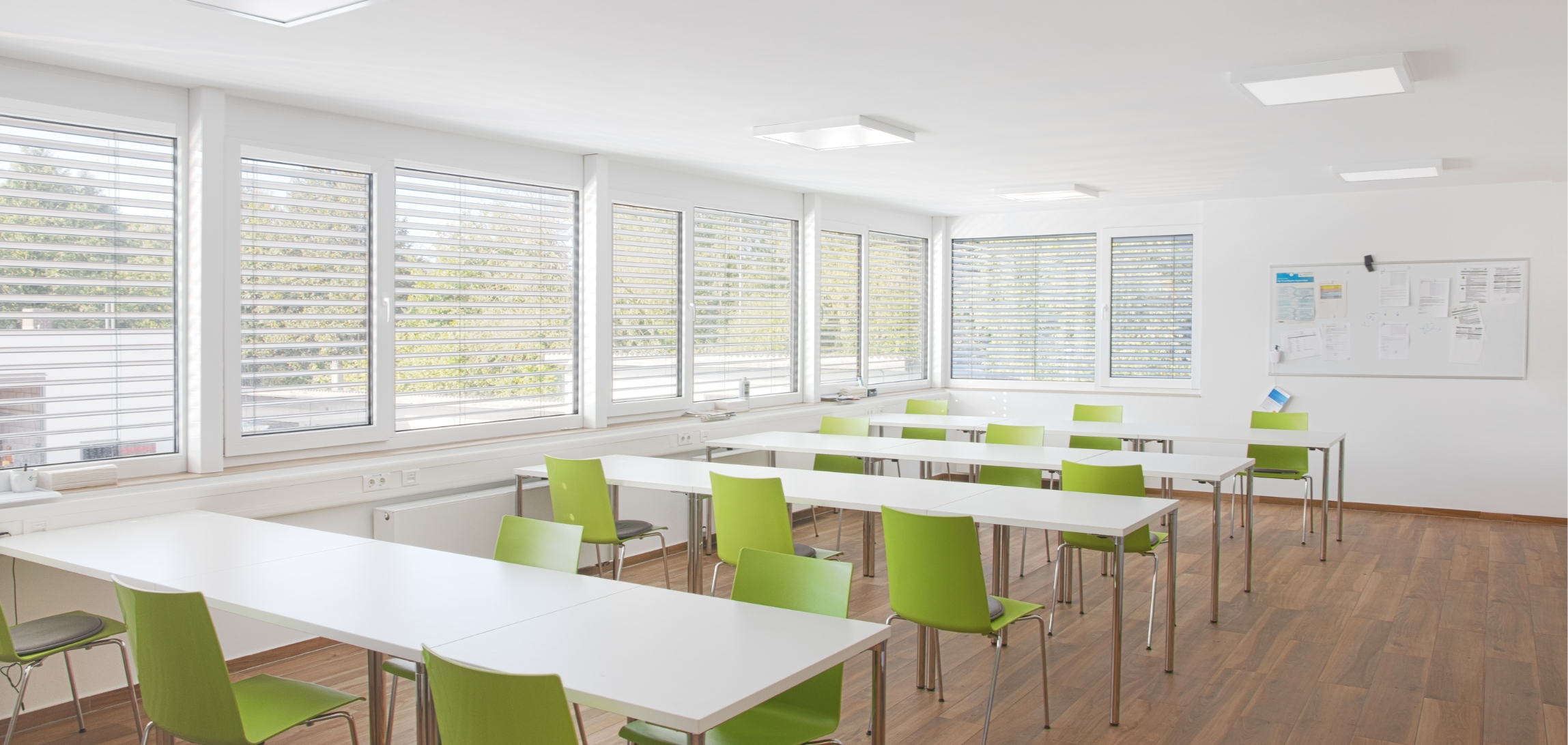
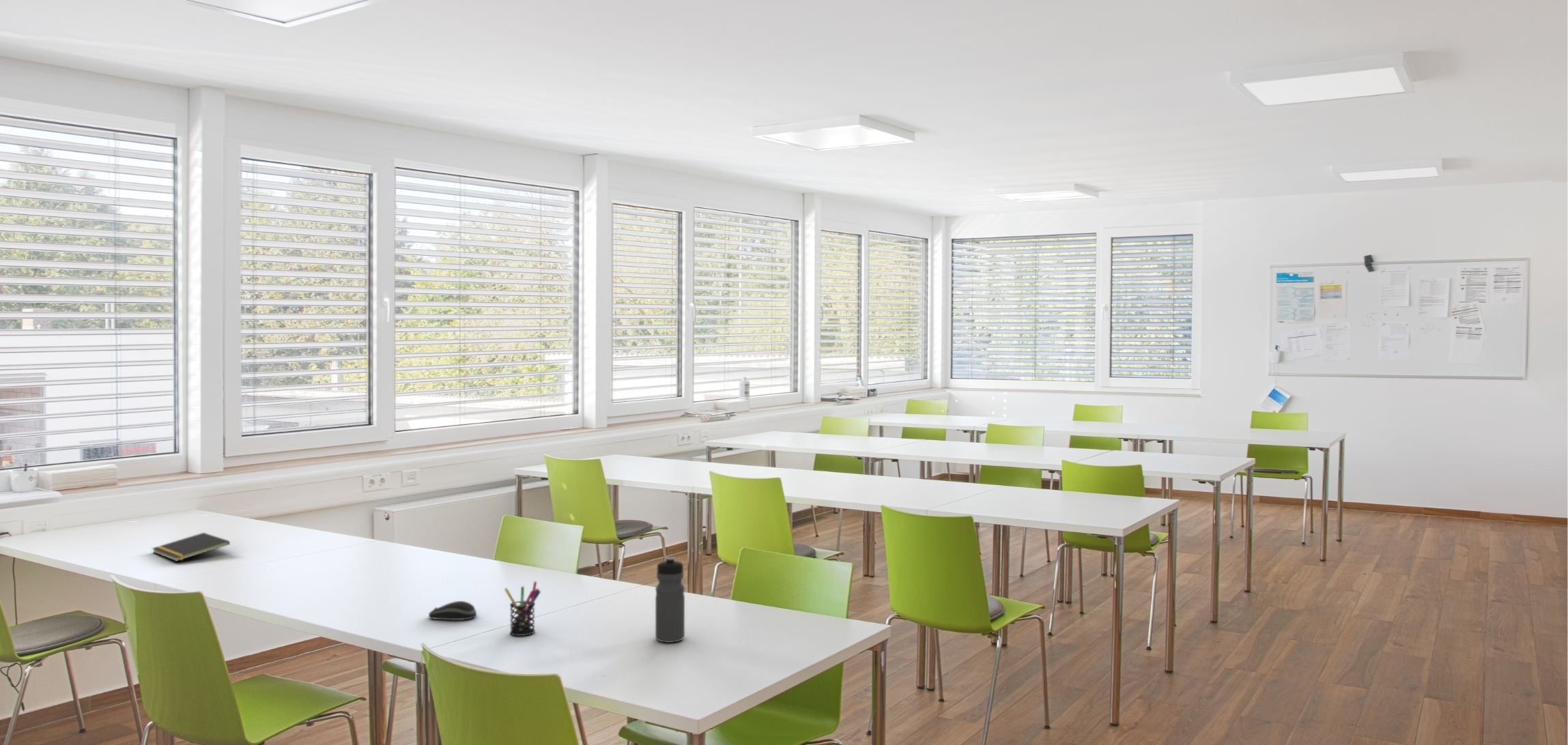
+ computer mouse (453, 609)
+ pen holder (524, 607)
+ water bottle (670, 598)
+ notepad (190, 546)
